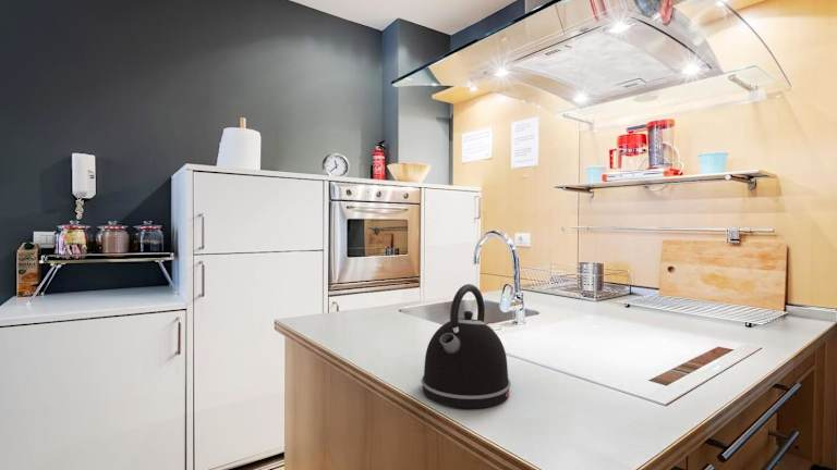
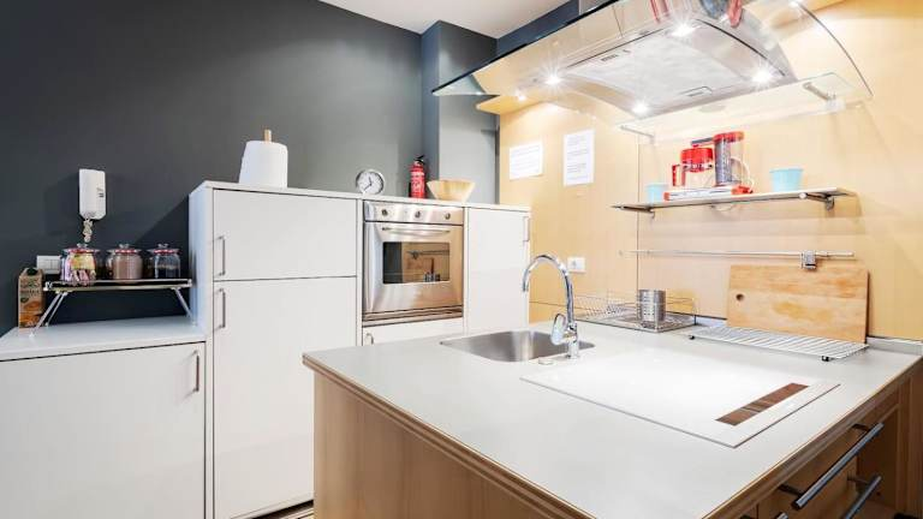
- kettle (465, 337)
